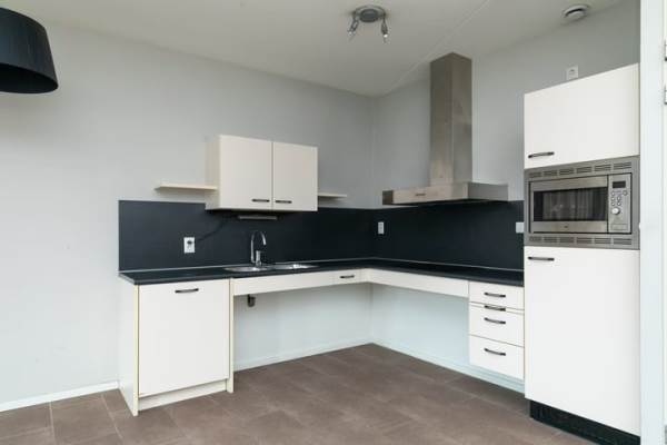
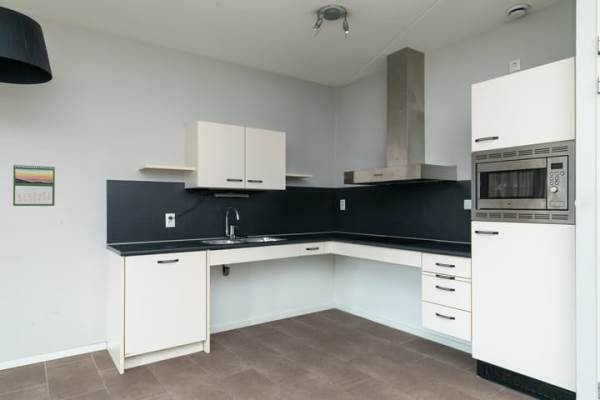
+ calendar (34, 185)
